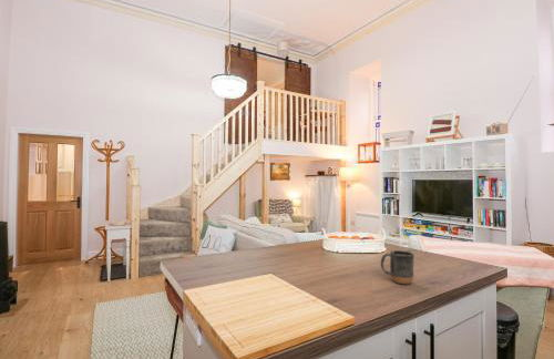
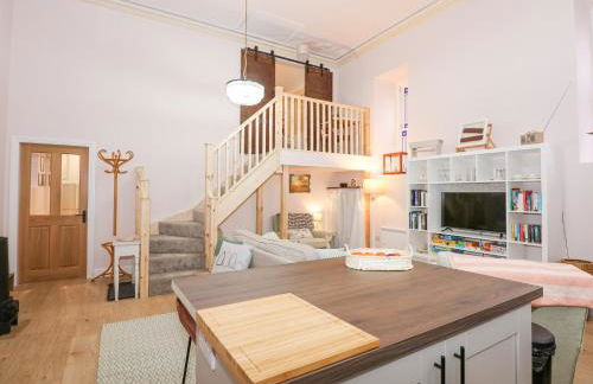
- mug (397, 265)
